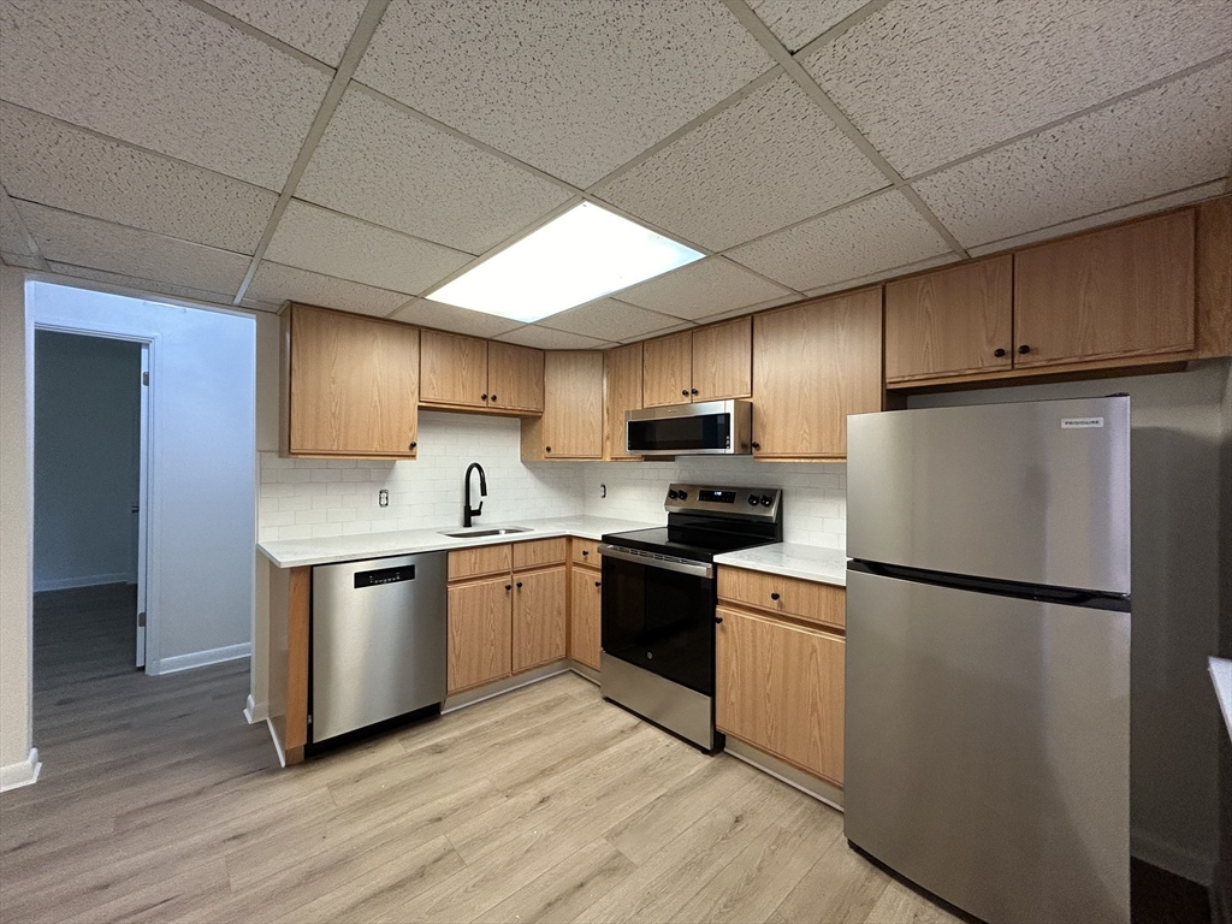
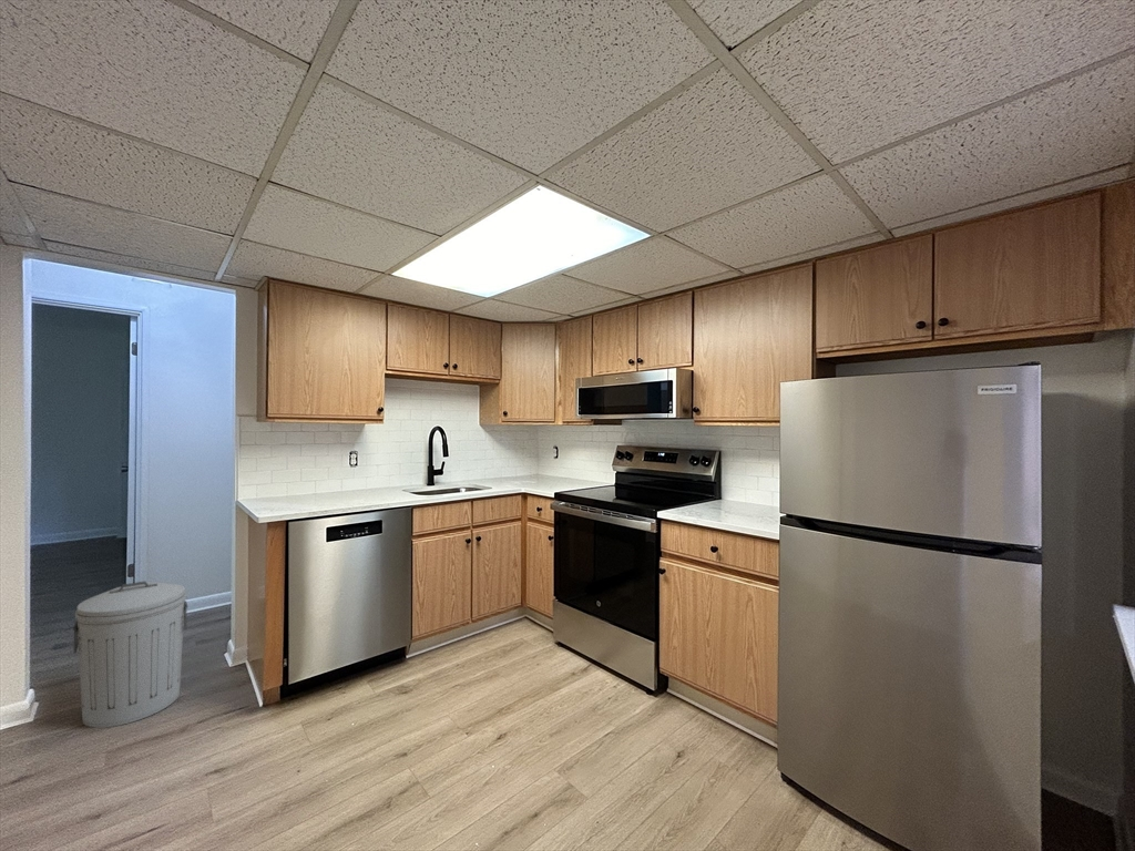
+ trash can (133, 644)
